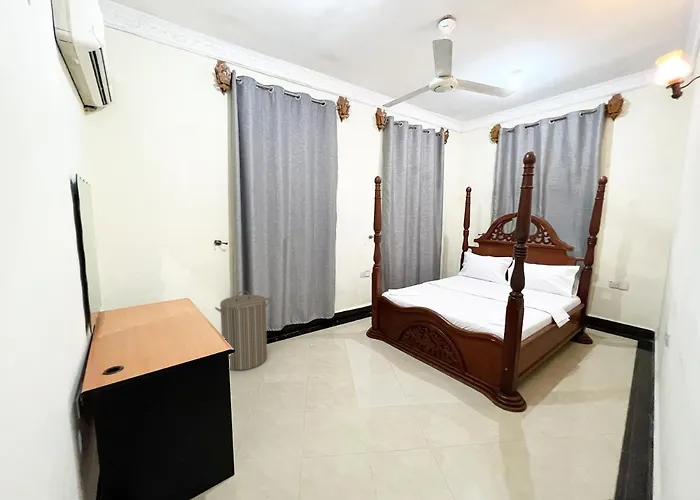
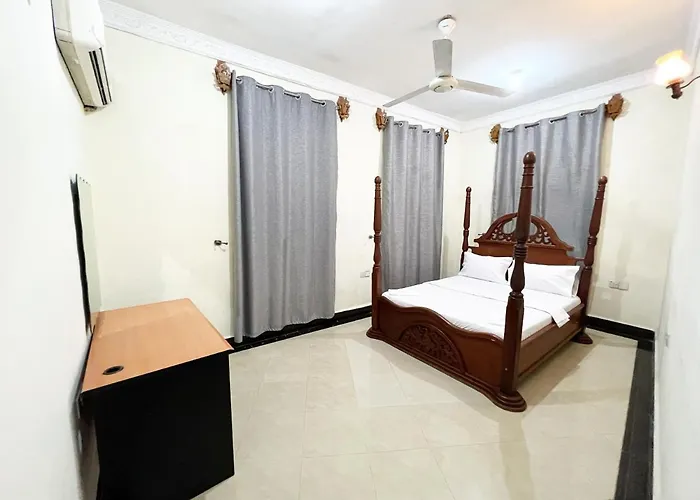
- laundry hamper (244, 325)
